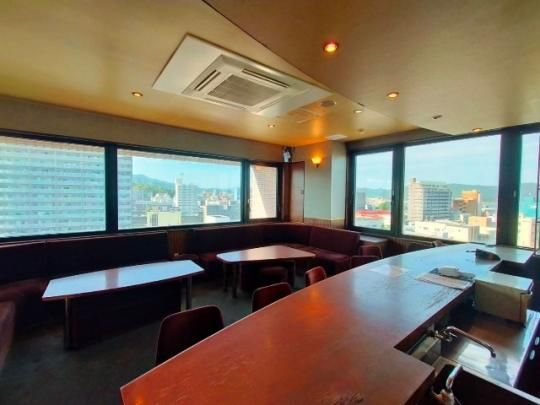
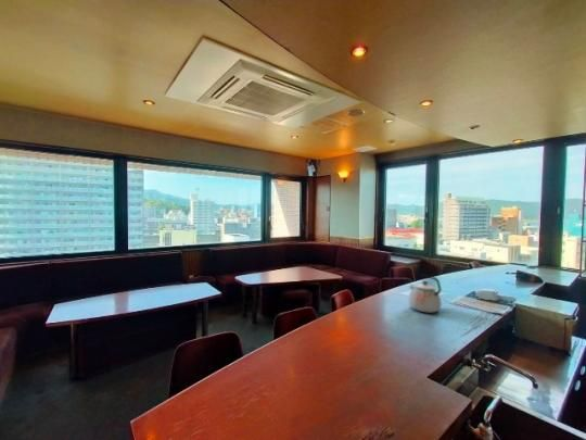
+ kettle (424, 291)
